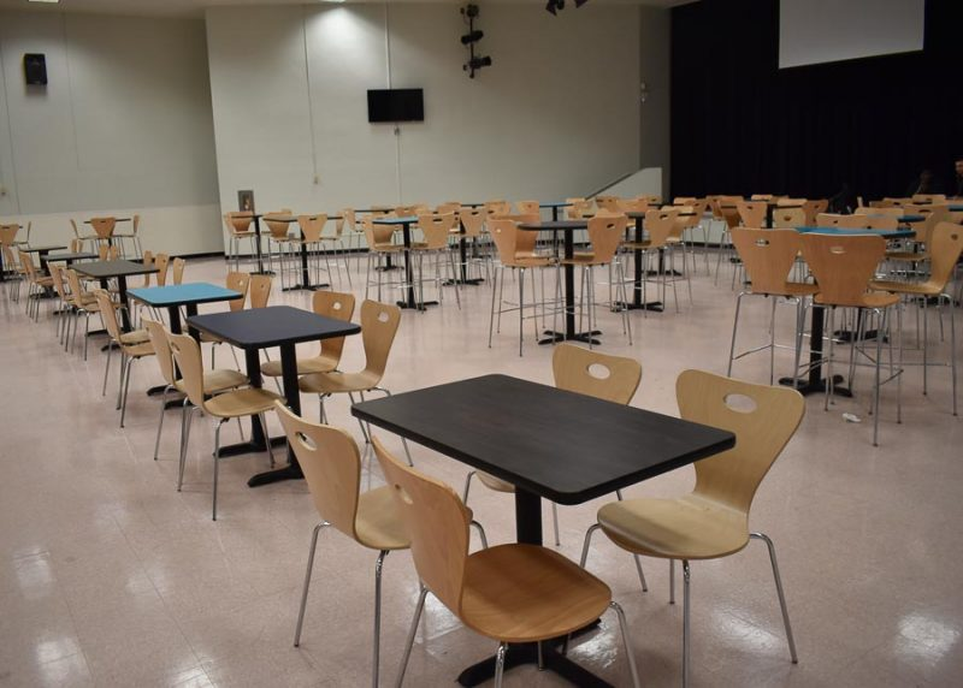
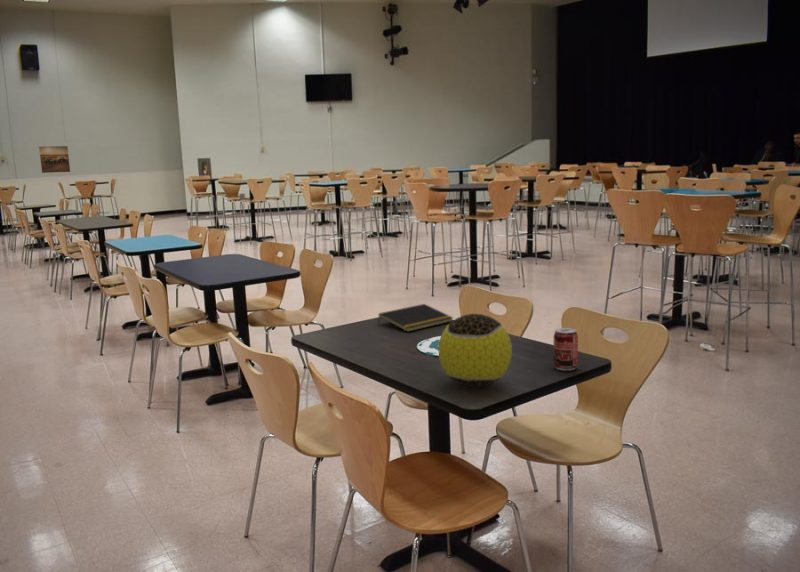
+ plate (440, 337)
+ beverage can (565, 348)
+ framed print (54, 159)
+ decorative ball (474, 350)
+ notepad (416, 317)
